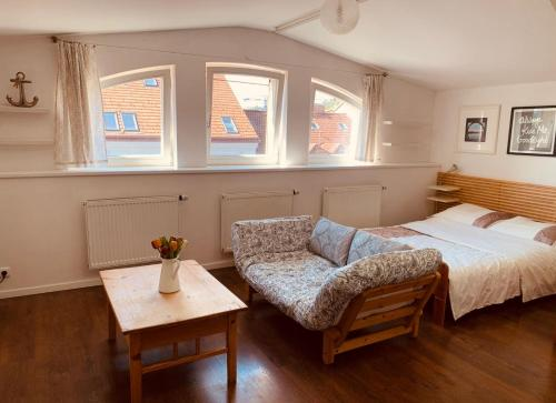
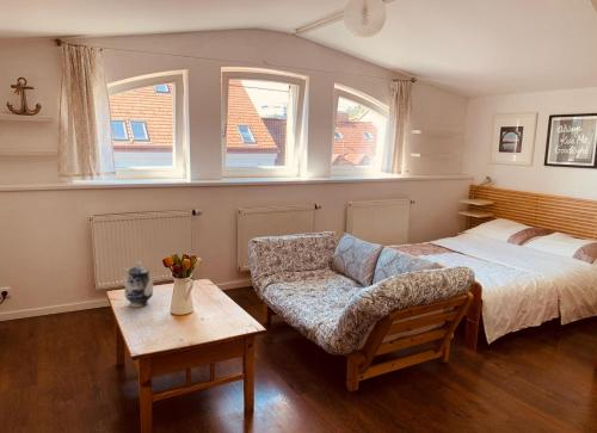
+ teapot (139, 283)
